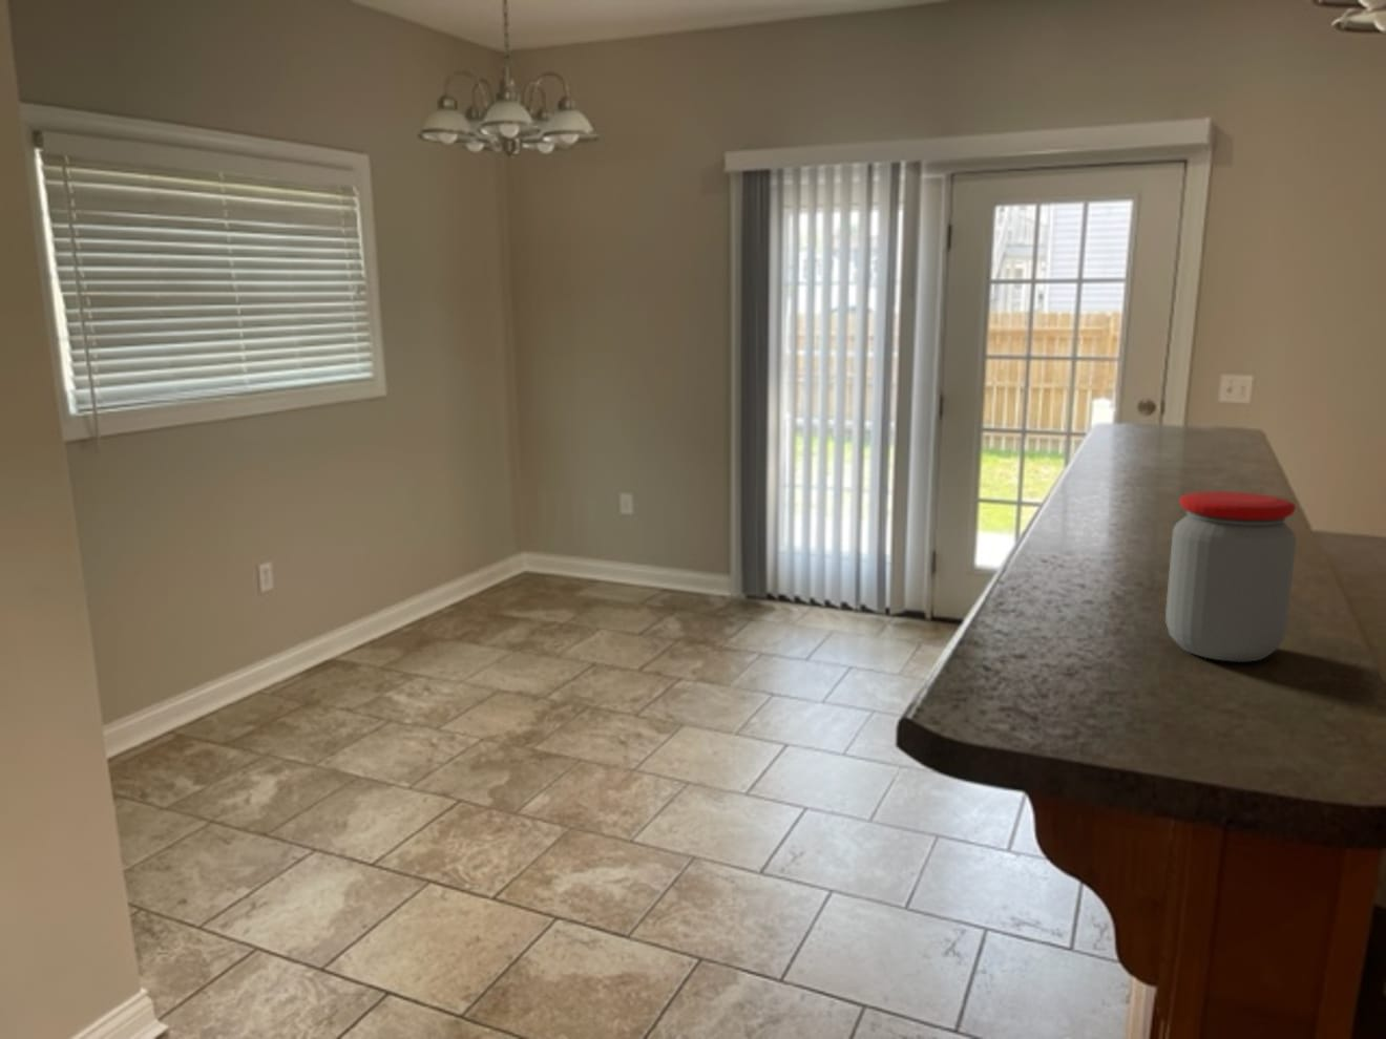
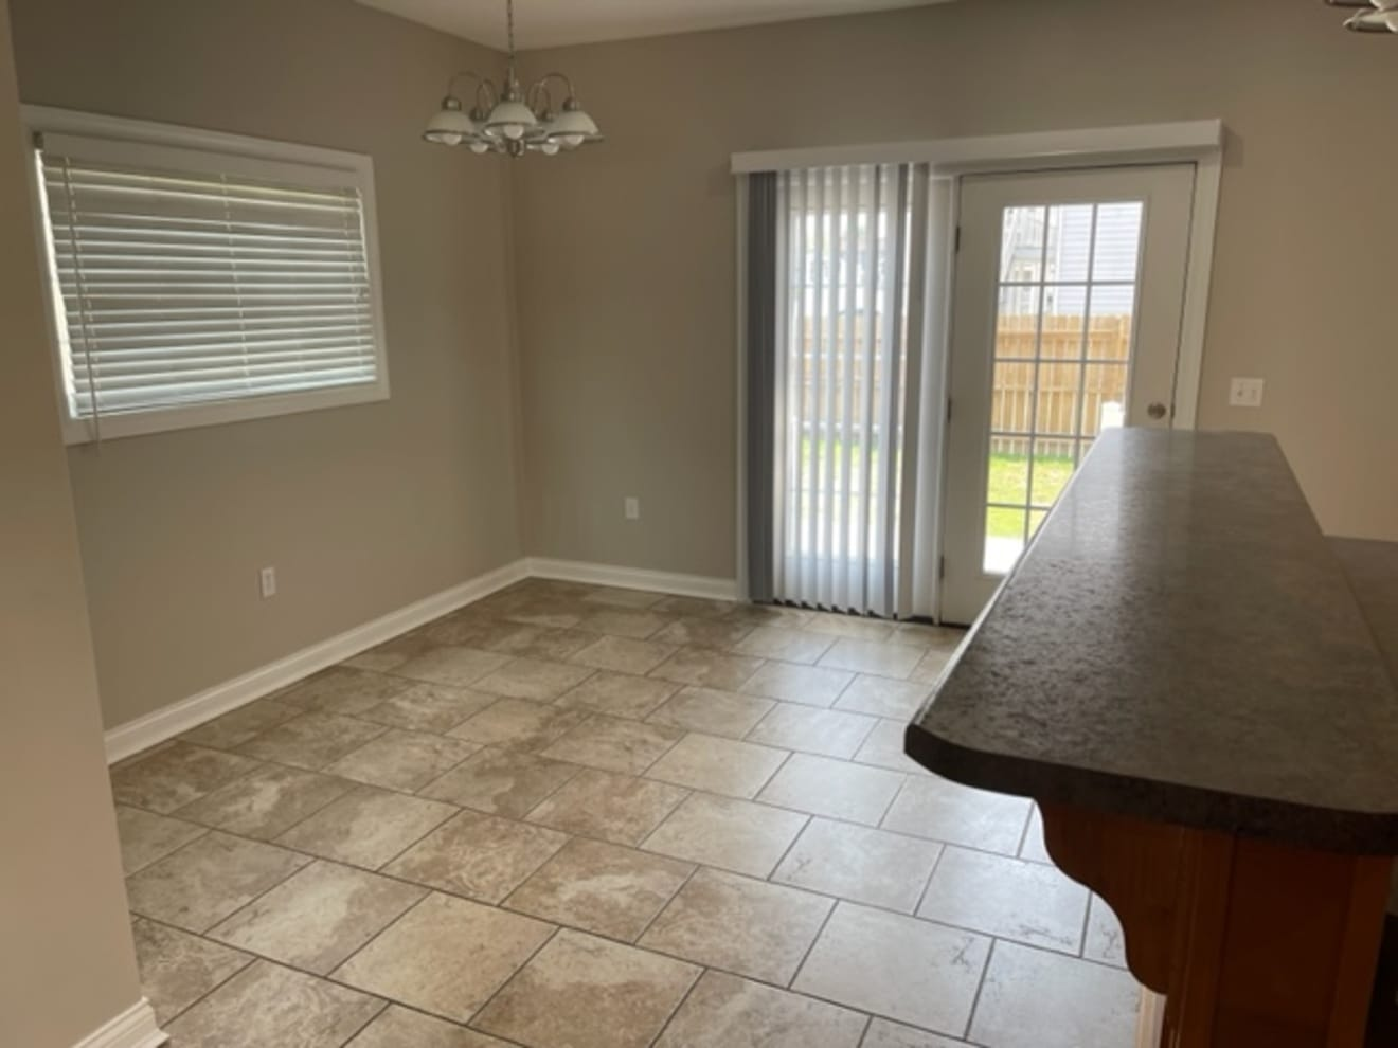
- jar (1229, 574)
